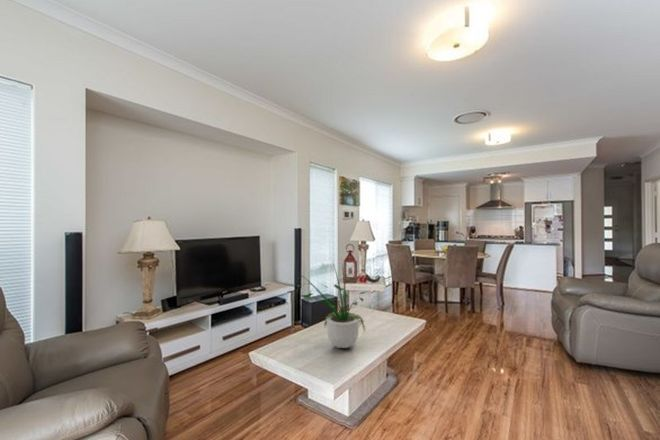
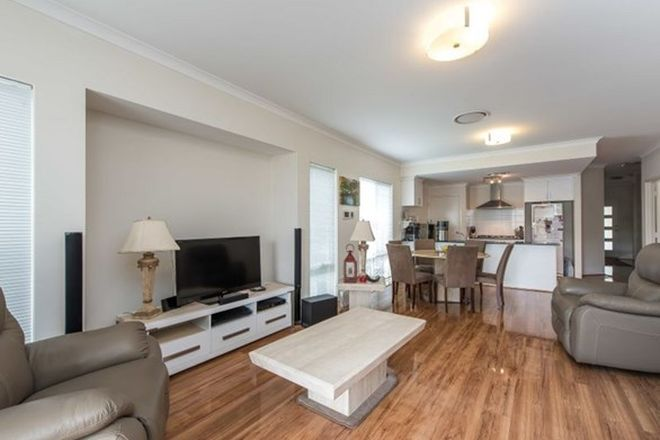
- potted plant (330, 299)
